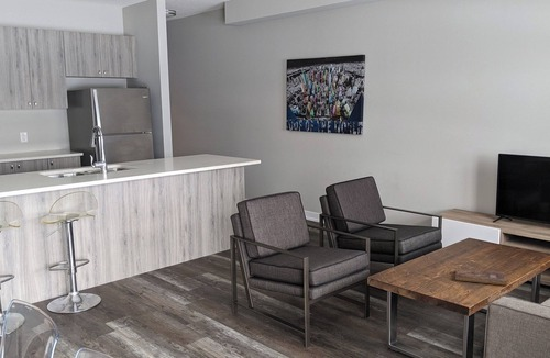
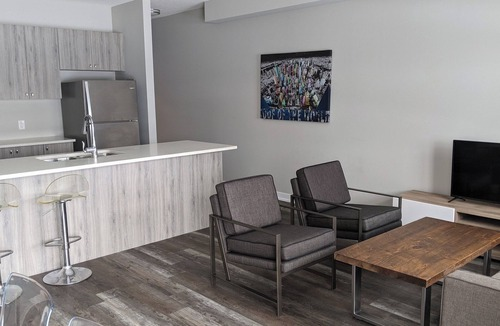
- bible (479, 276)
